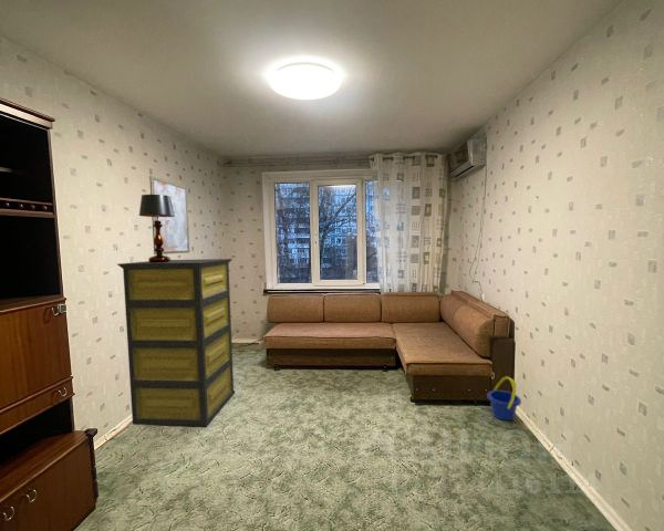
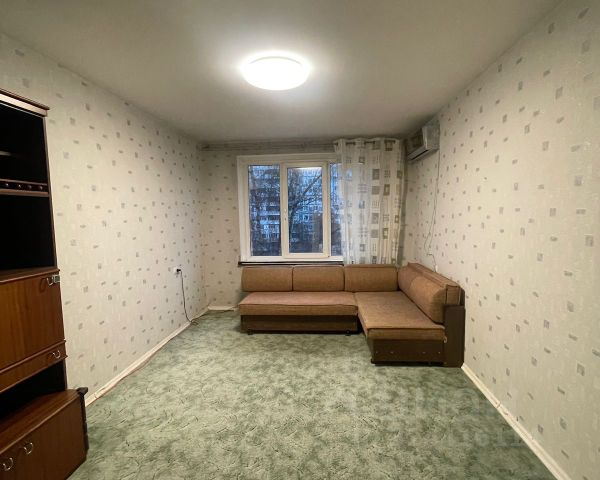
- table lamp (157, 229)
- bucket (504, 396)
- wall art (172, 218)
- bookshelf (184, 335)
